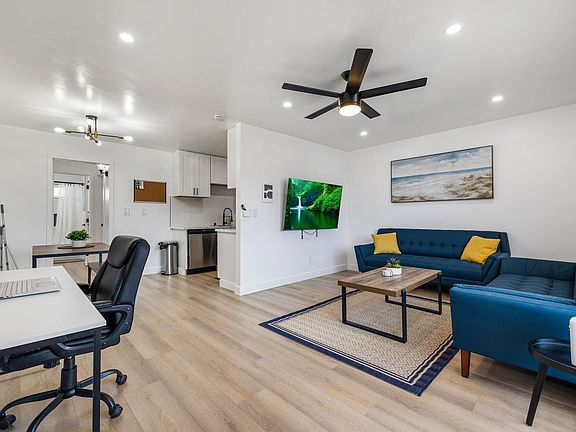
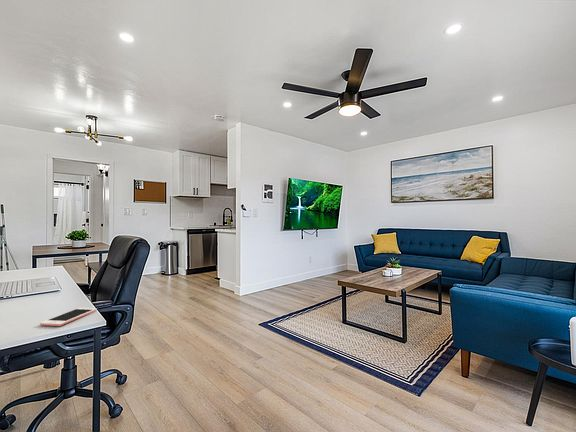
+ cell phone (70, 316)
